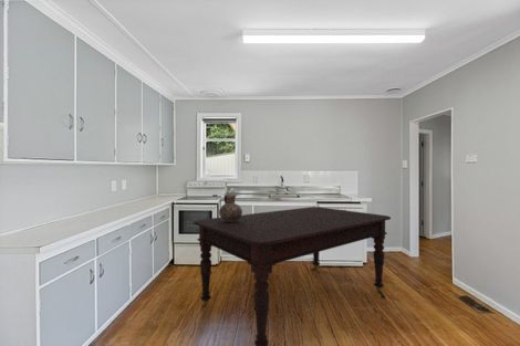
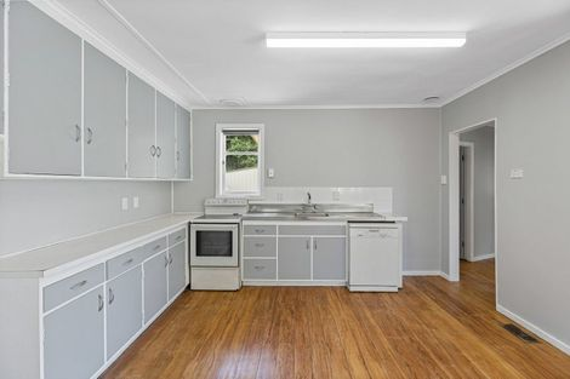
- dining table (294, 258)
- ceramic jug (230, 208)
